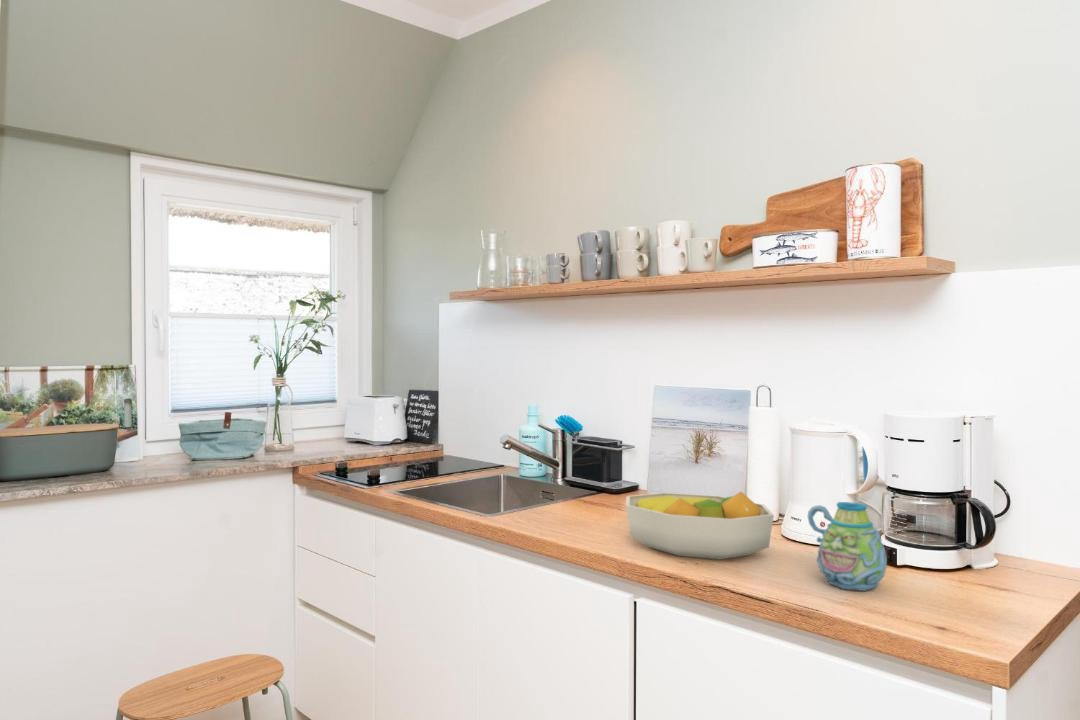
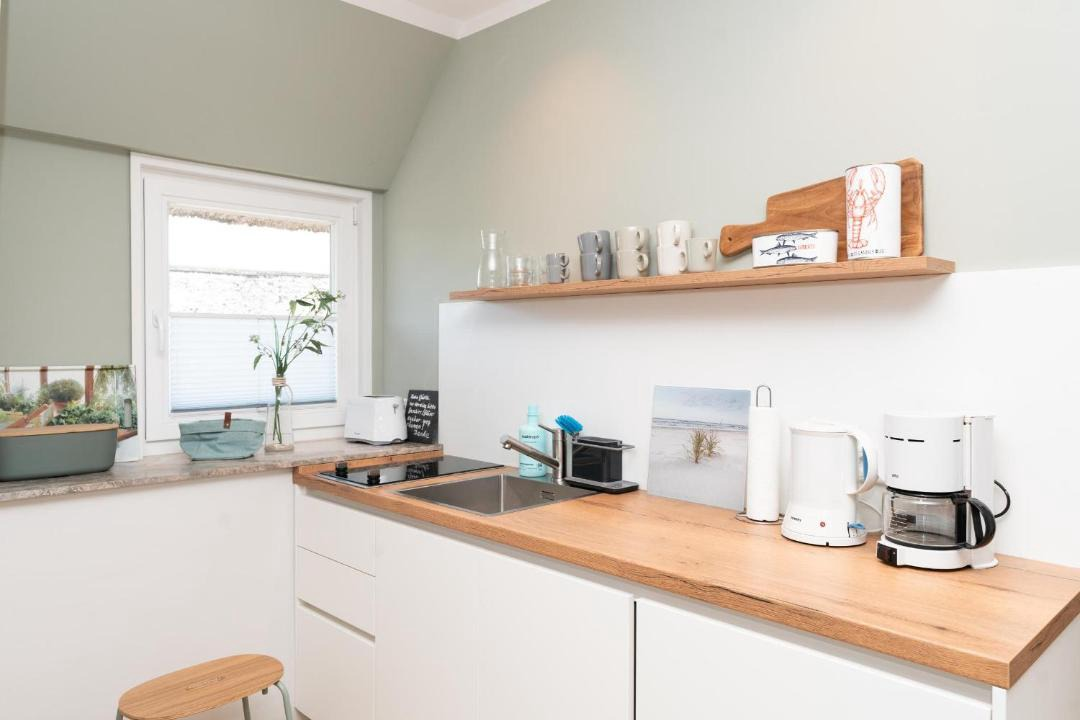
- fruit bowl (695, 516)
- mug (844, 542)
